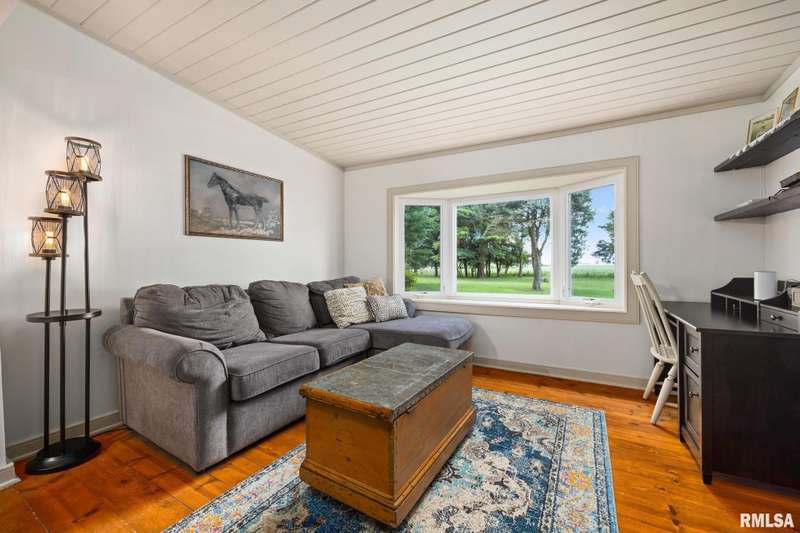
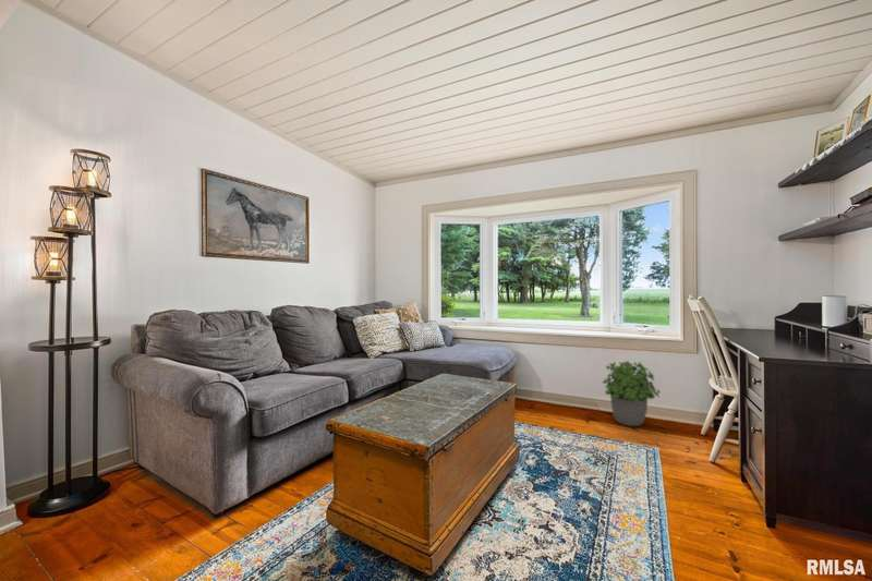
+ potted plant (629, 391)
